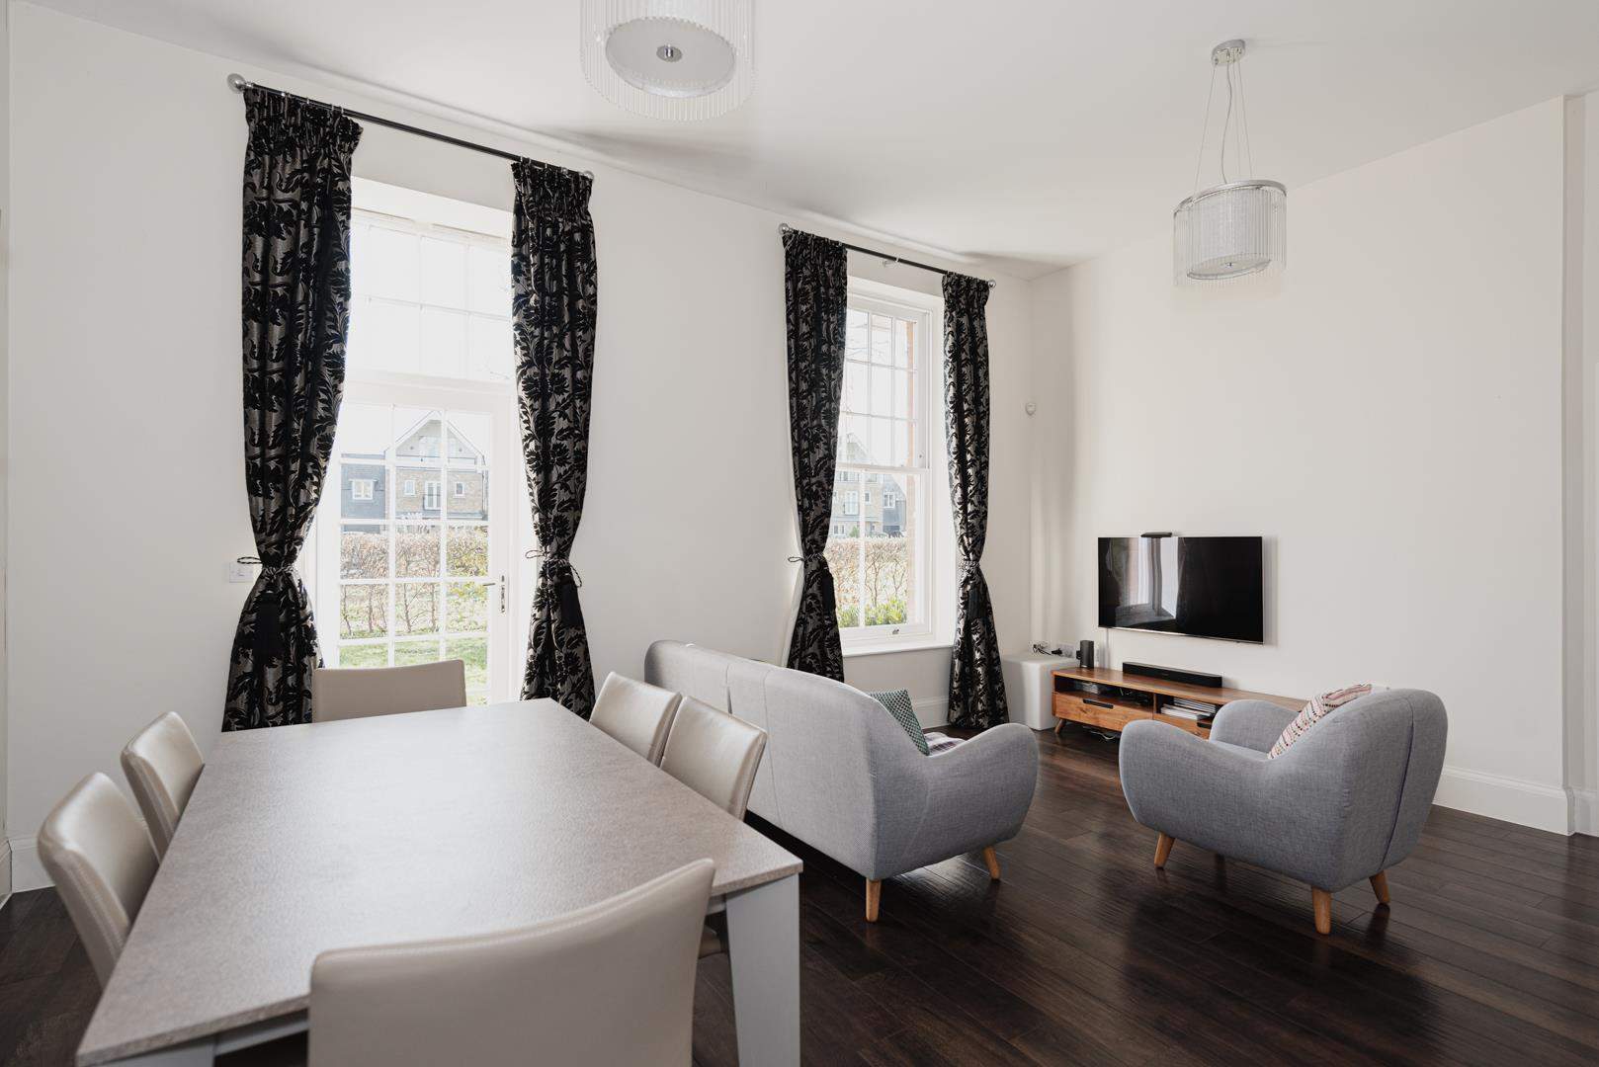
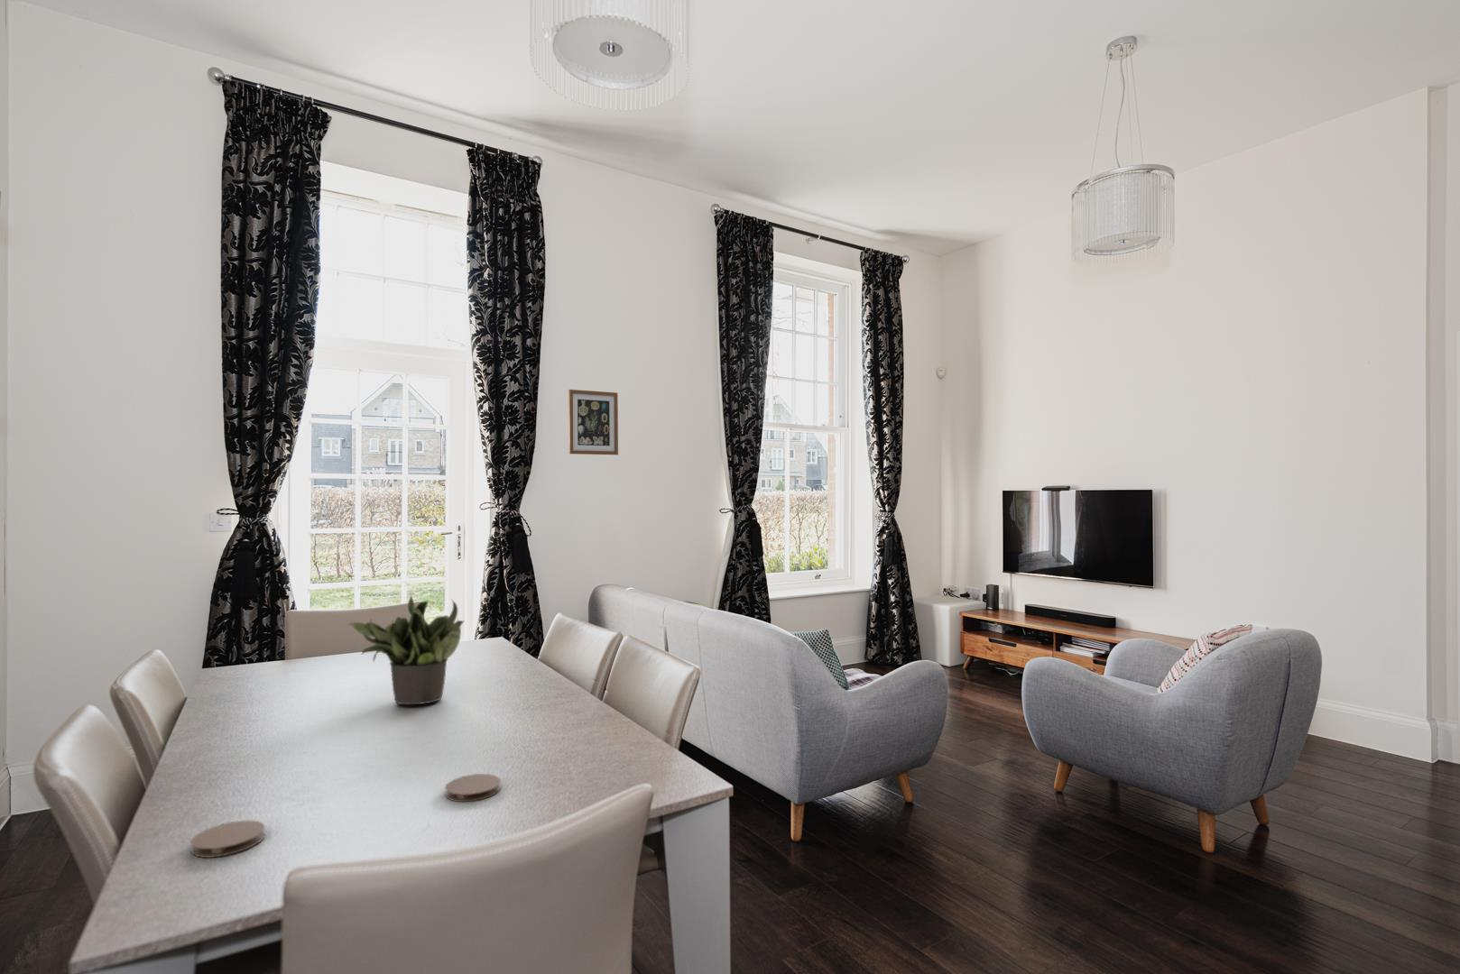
+ potted plant (407, 647)
+ wall art (594, 422)
+ coaster (473, 787)
+ coaster (228, 838)
